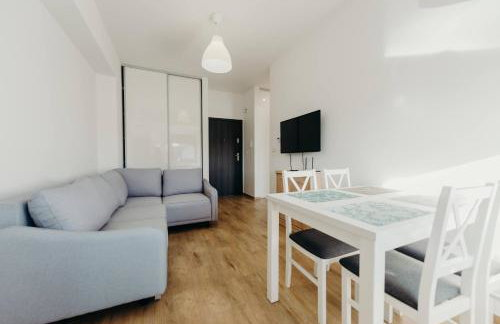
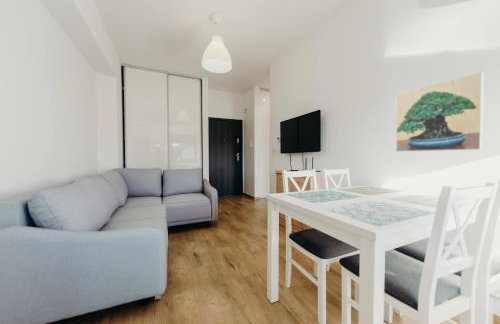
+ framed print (433, 117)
